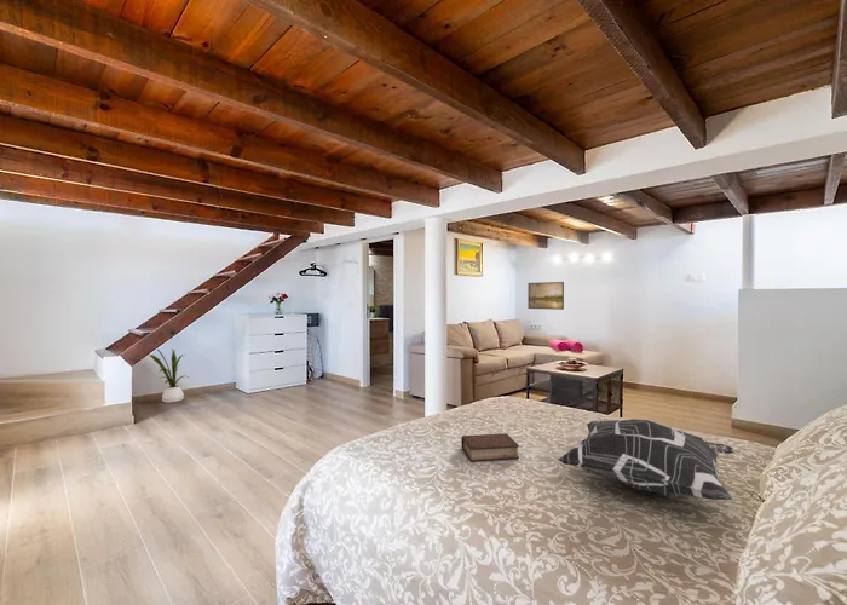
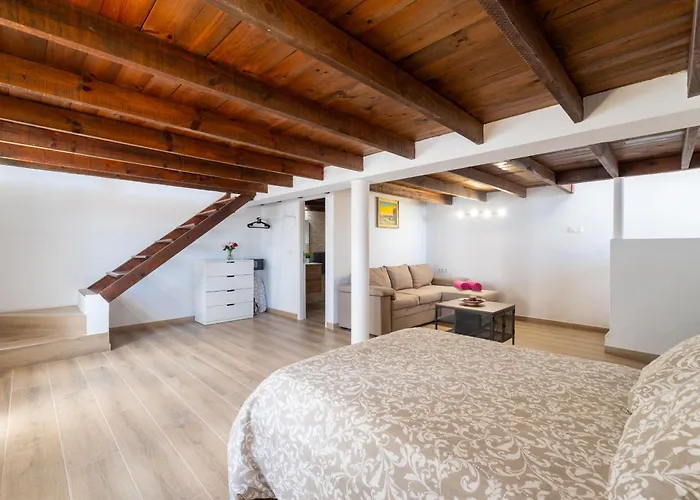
- book (489, 446)
- house plant (169, 371)
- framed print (544, 295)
- decorative pillow (647, 453)
